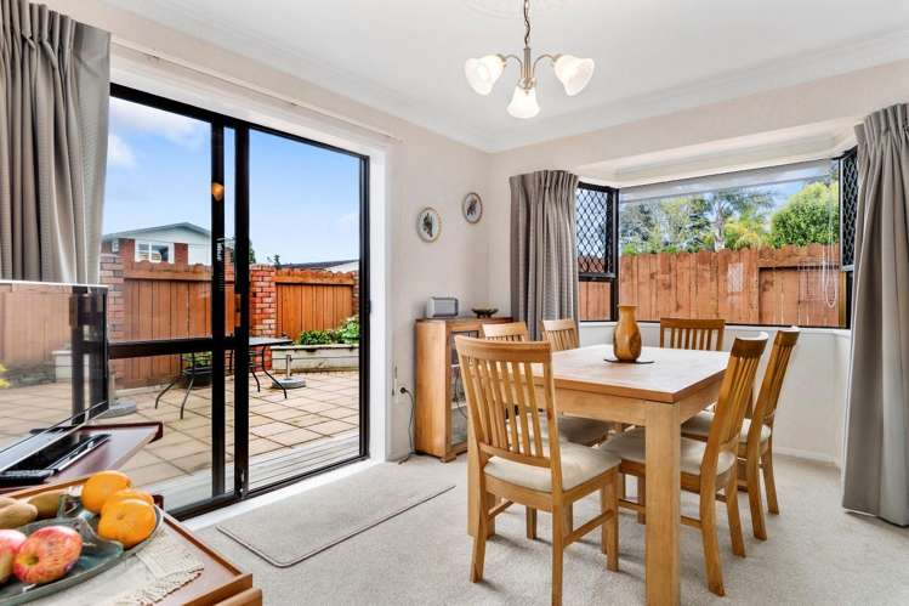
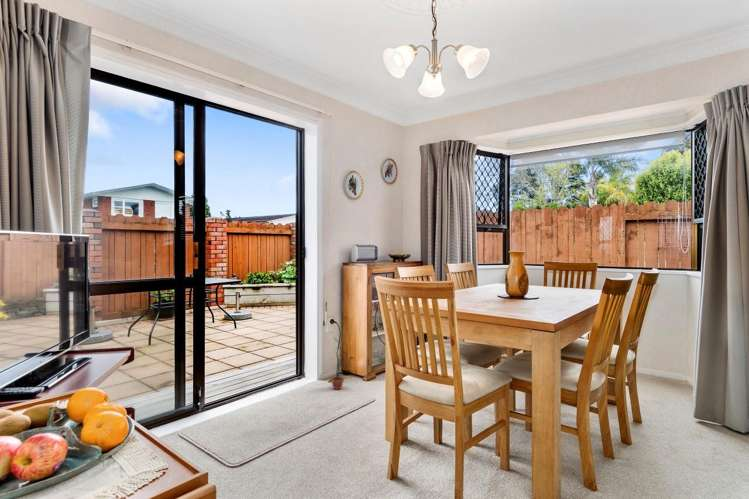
+ potted plant (337, 364)
